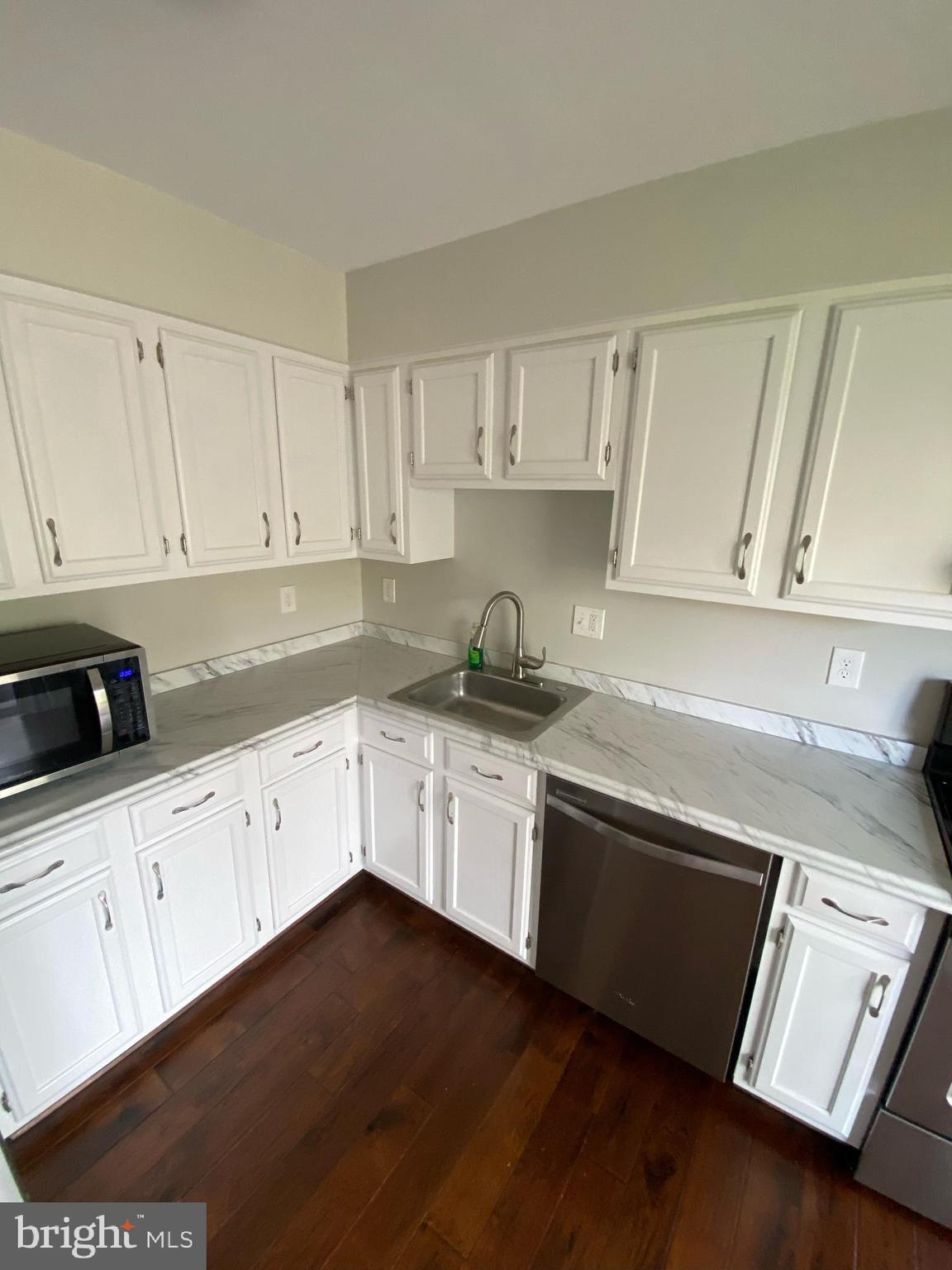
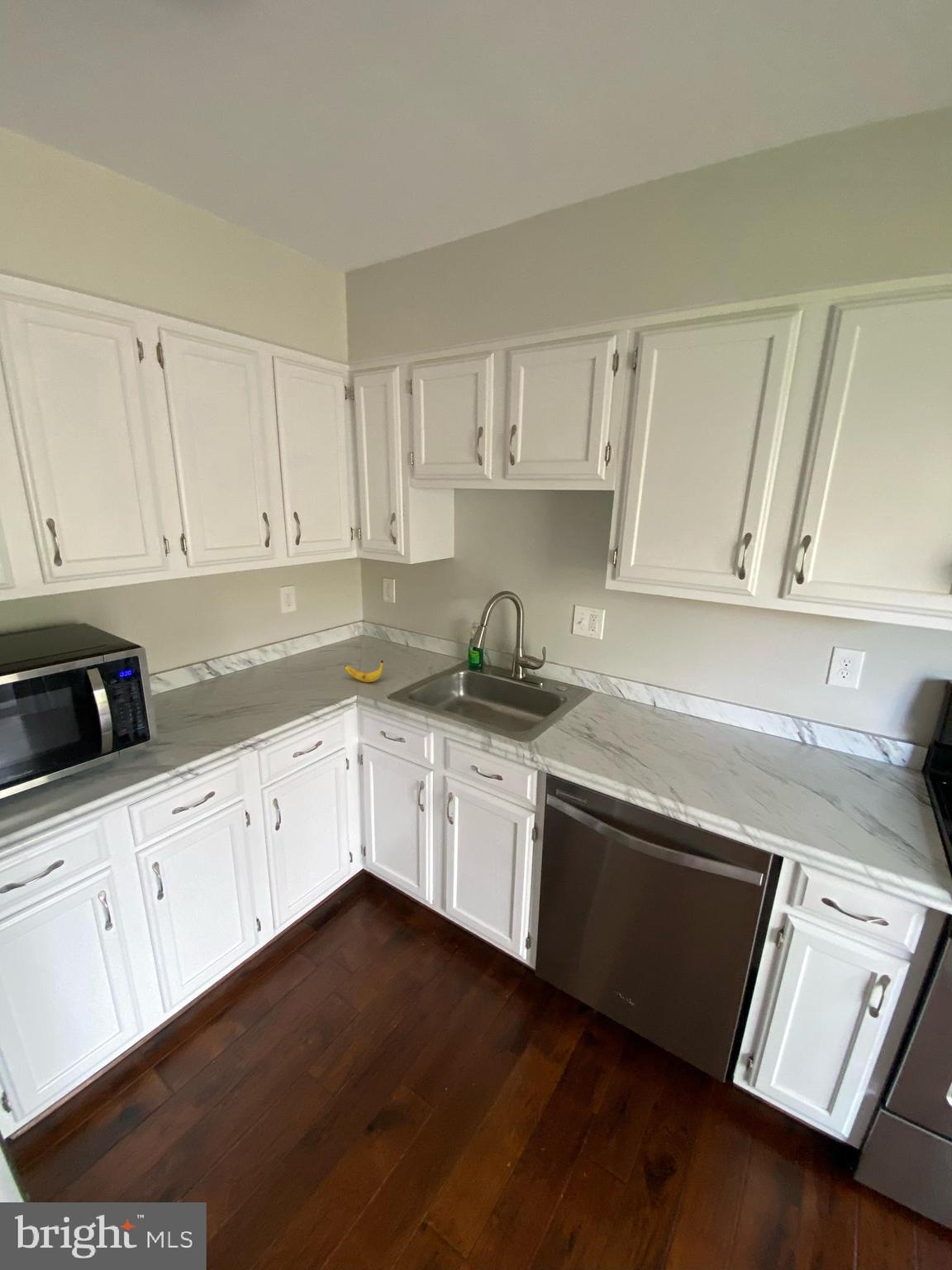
+ banana (364, 672)
